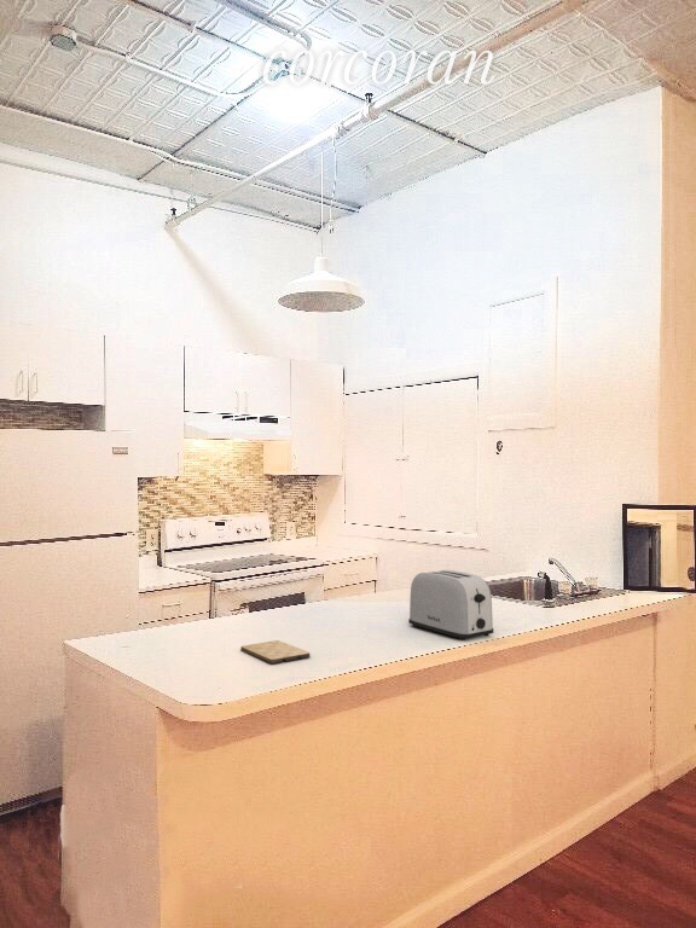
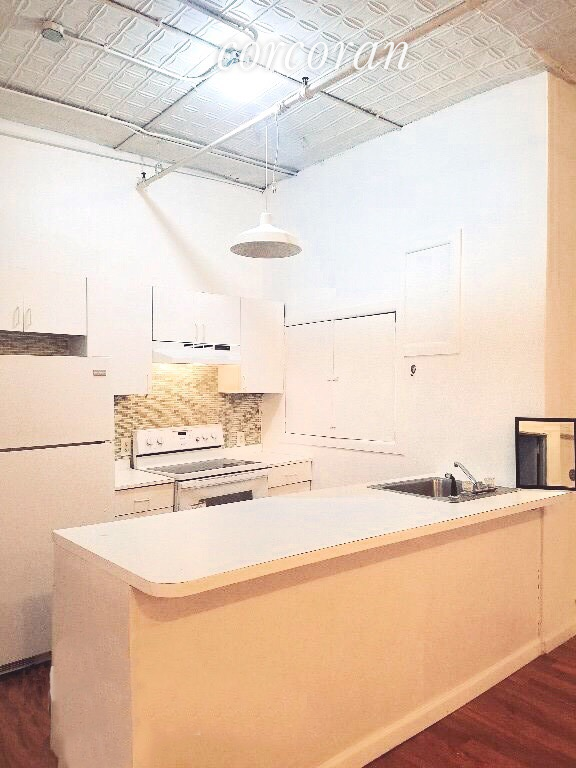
- toaster (451, 602)
- cutting board (274, 651)
